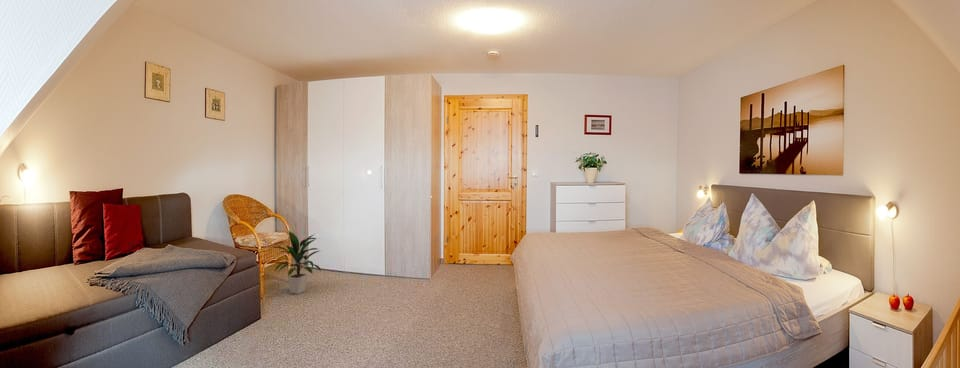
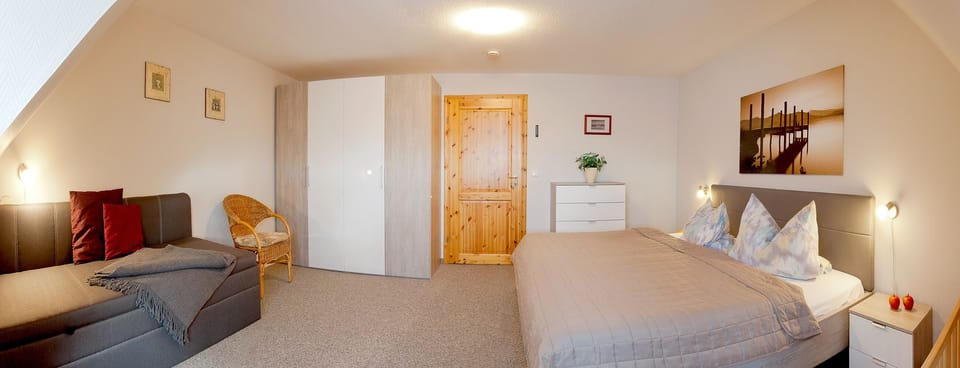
- indoor plant (300, 260)
